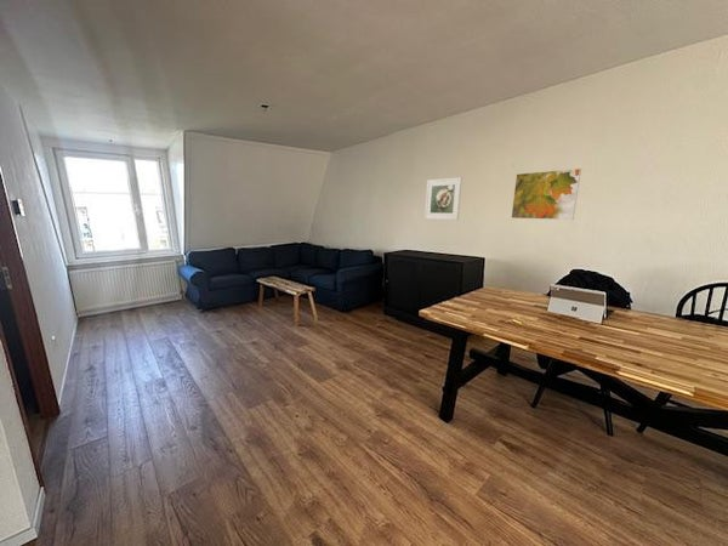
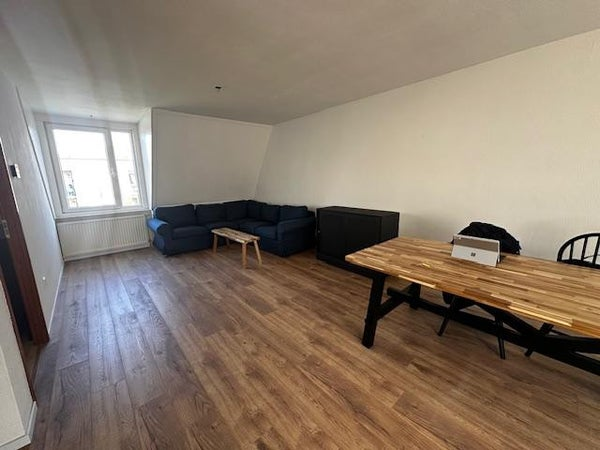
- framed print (542, 195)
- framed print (442, 199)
